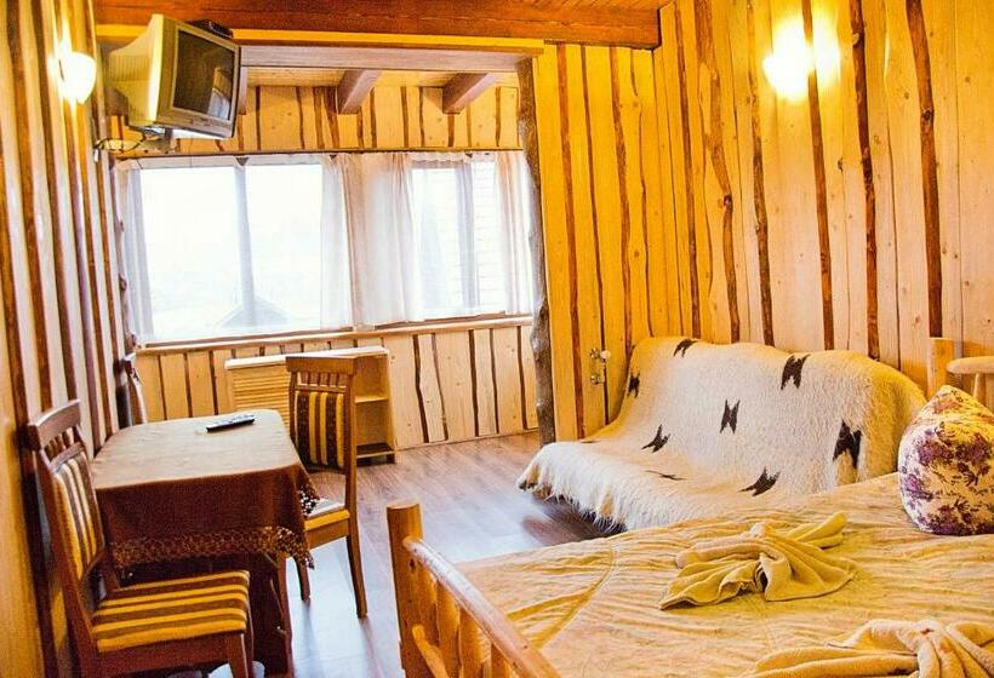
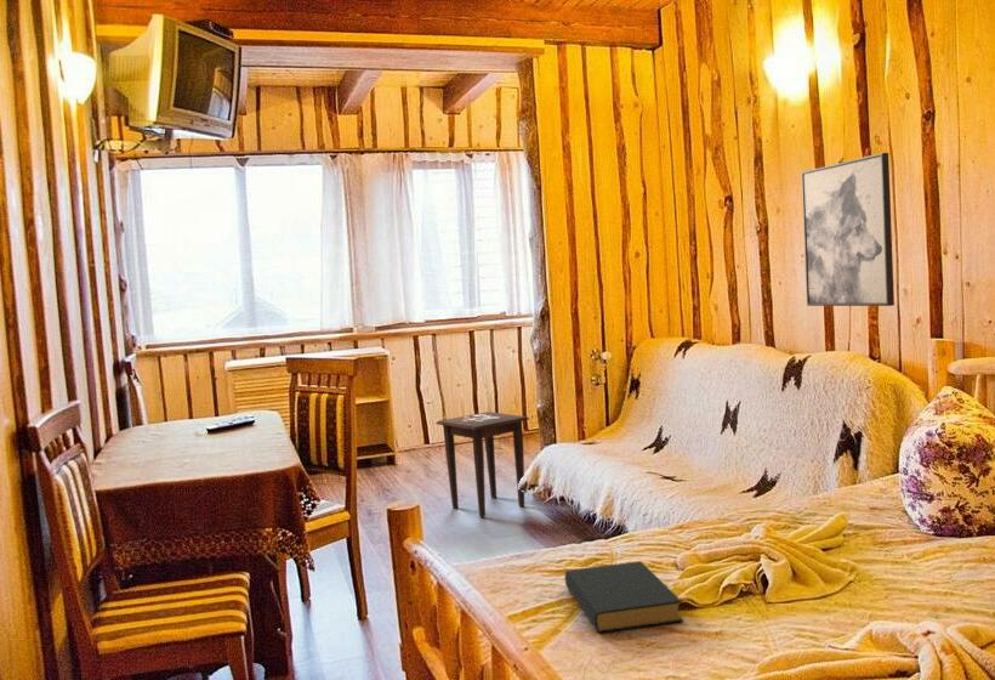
+ wall art (845, 234)
+ hardback book (620, 594)
+ side table (483, 461)
